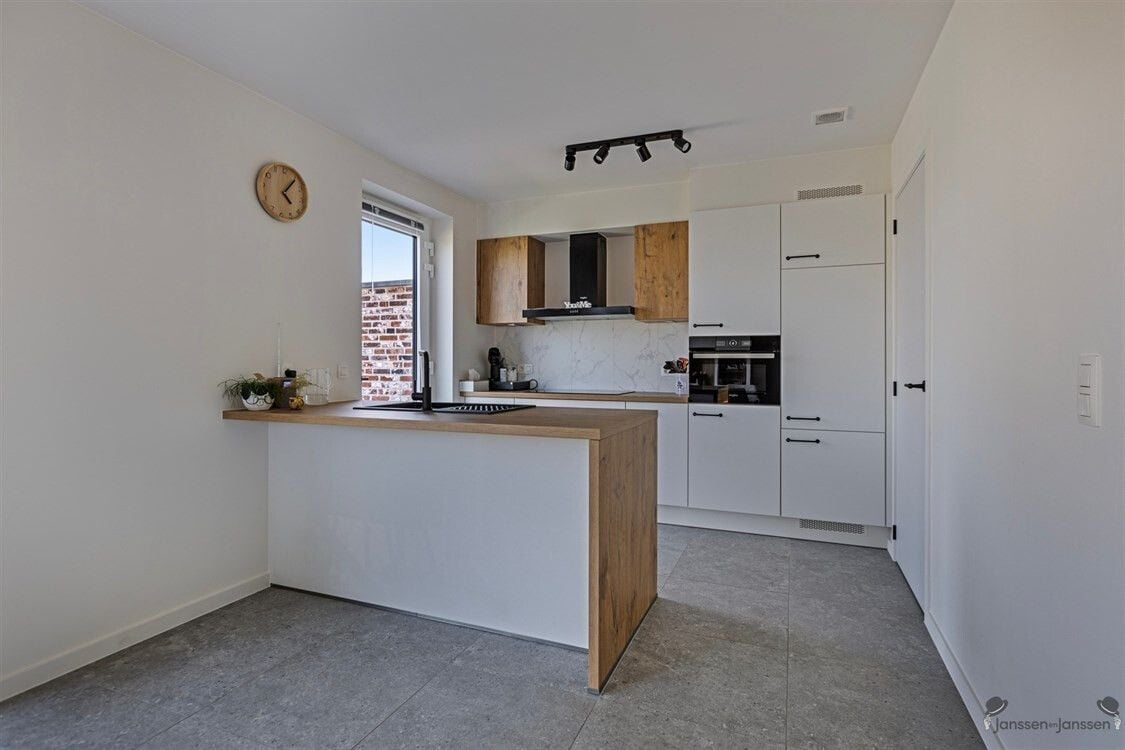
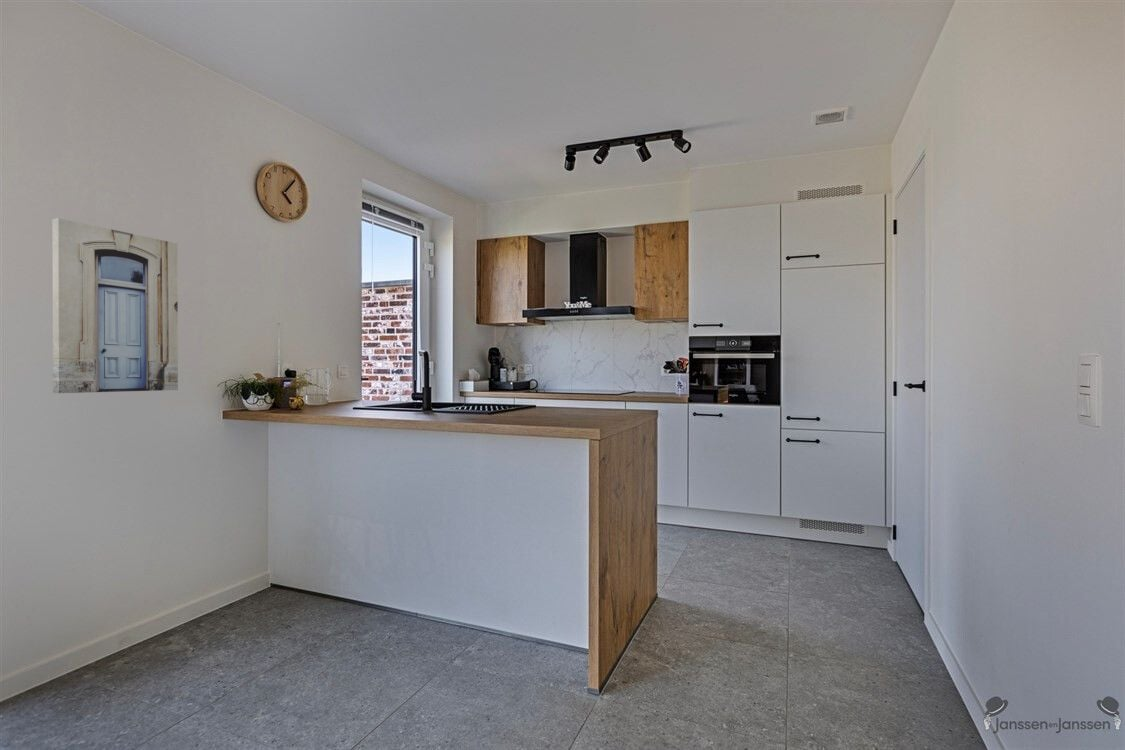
+ wall art (120, 311)
